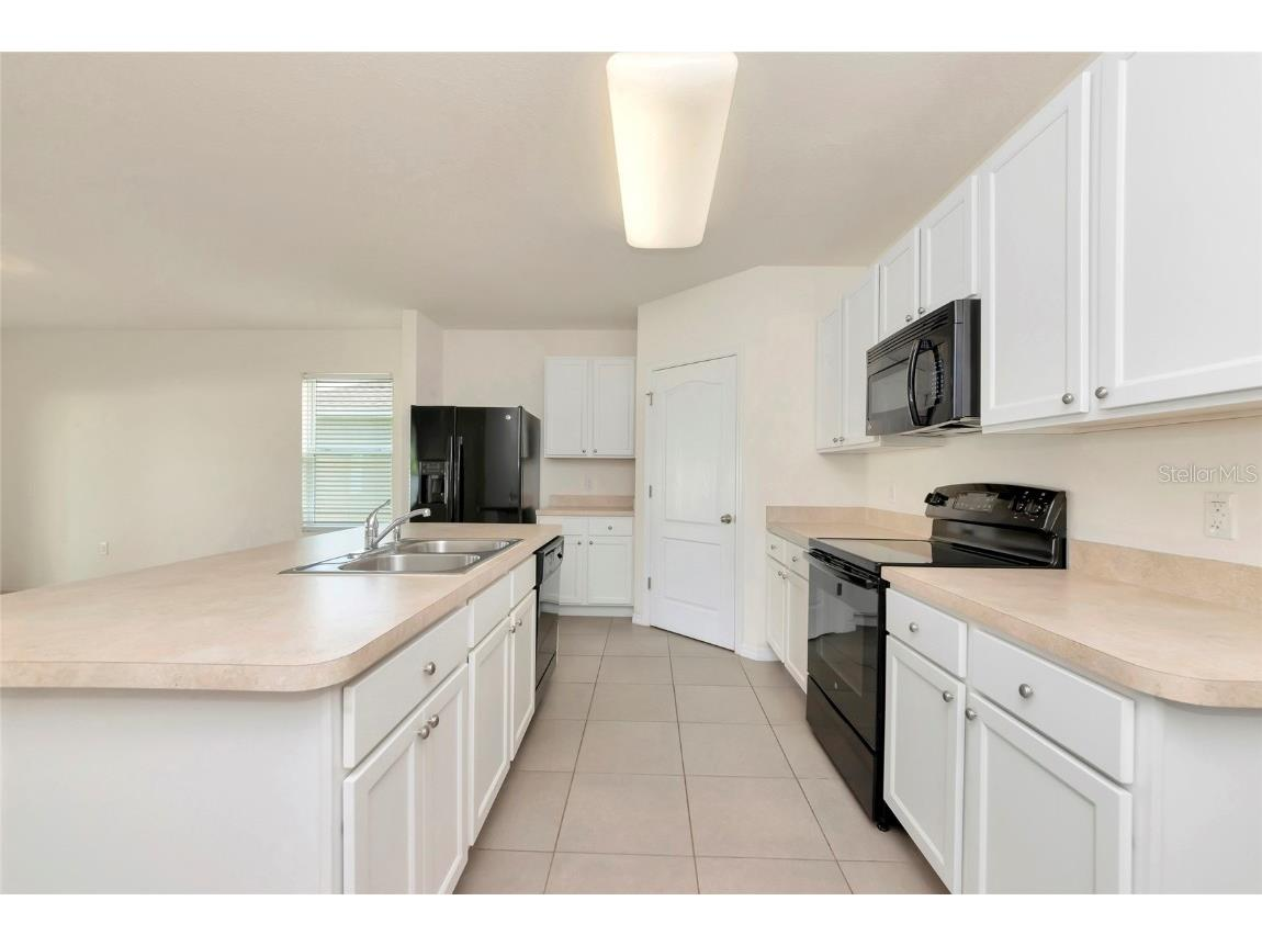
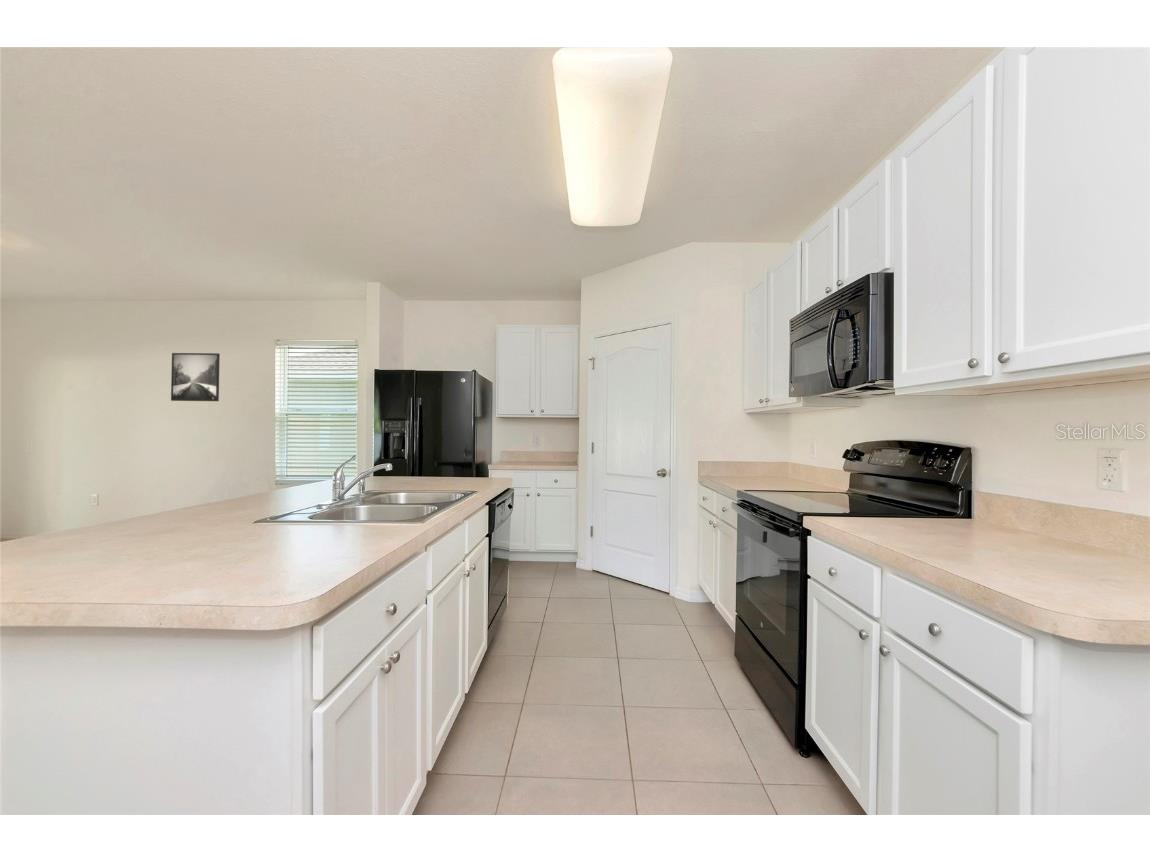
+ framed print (195, 377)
